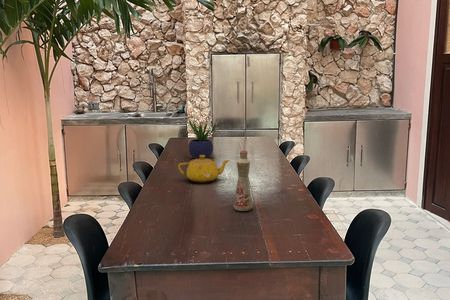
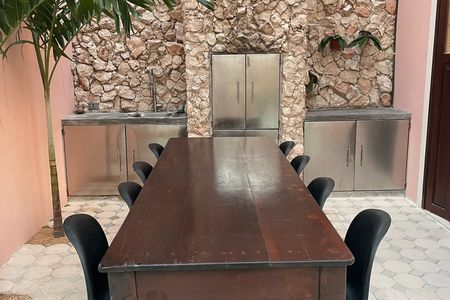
- bottle (243, 179)
- potted plant (201, 137)
- teapot (204, 167)
